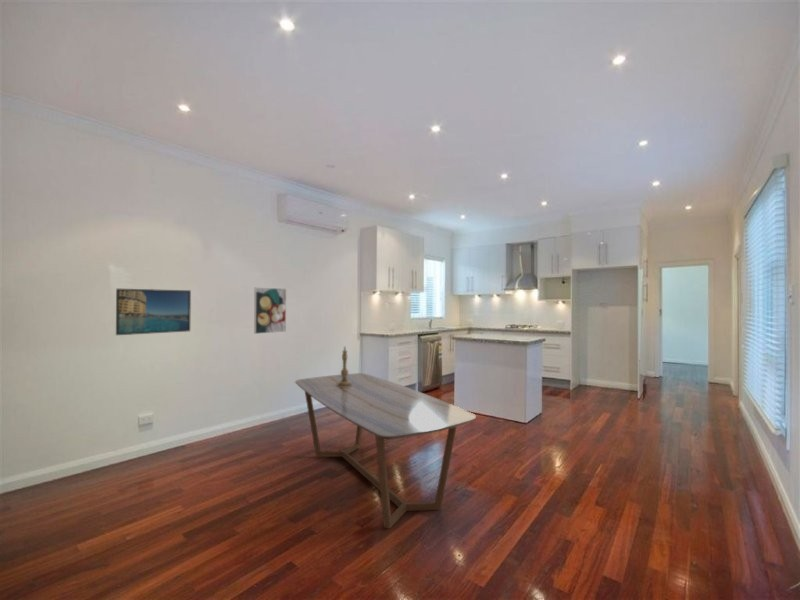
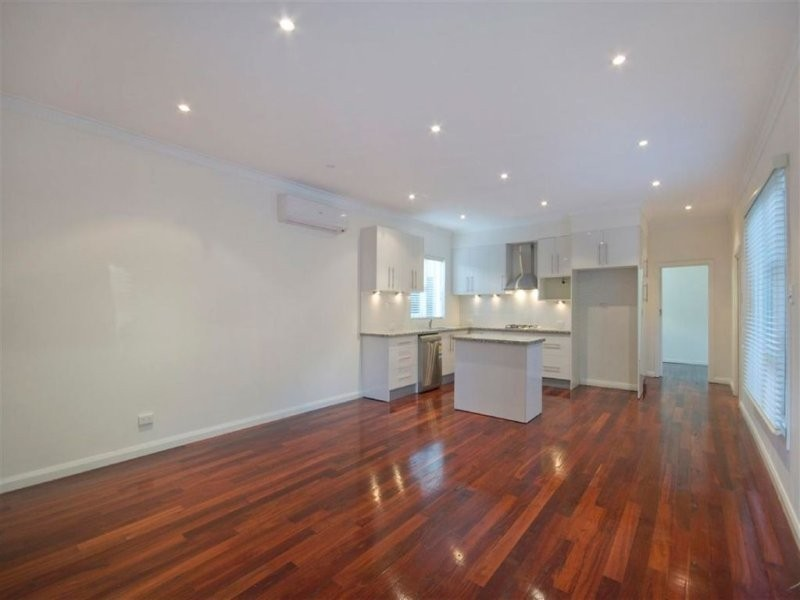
- candlestick (344, 365)
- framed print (270, 310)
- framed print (155, 311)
- dining table (372, 433)
